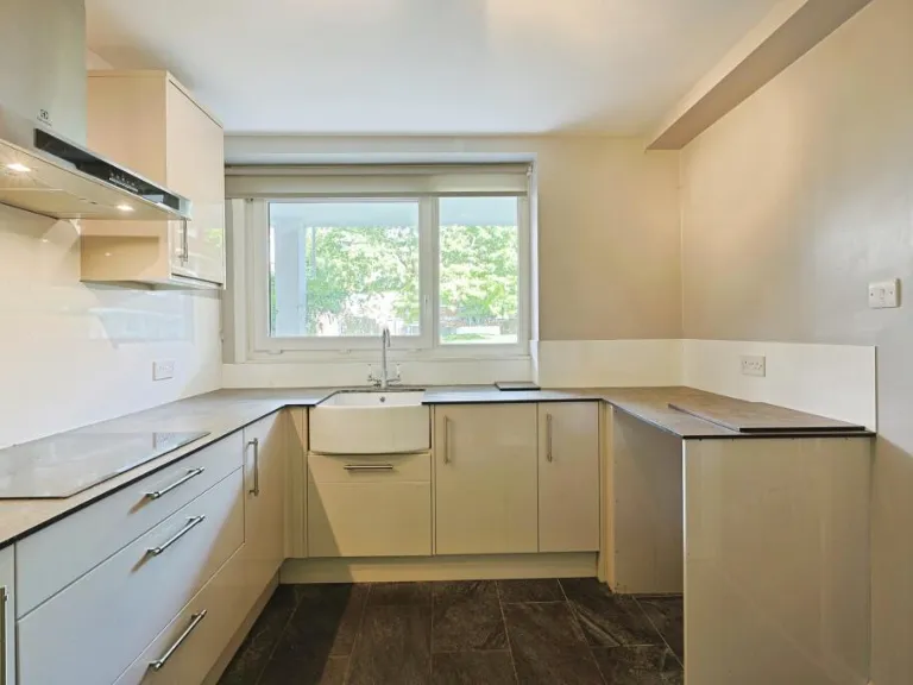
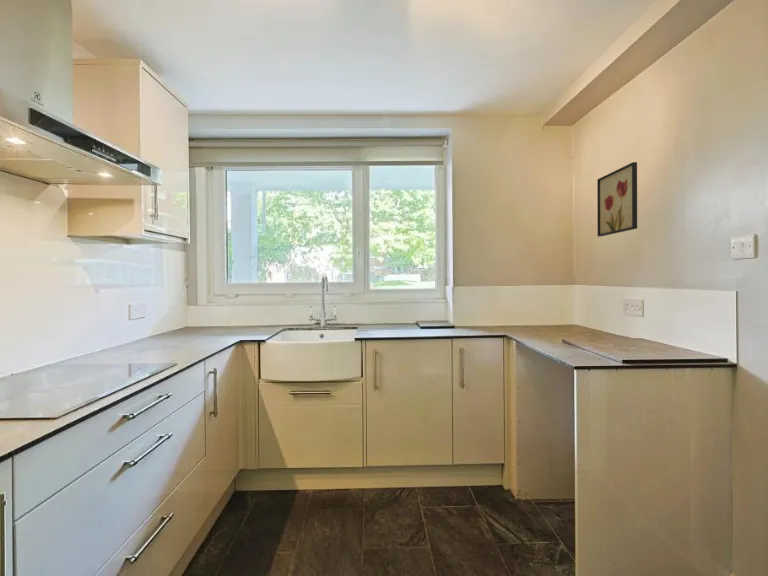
+ wall art (617, 202)
